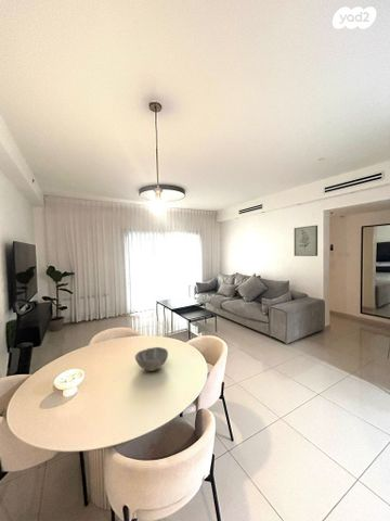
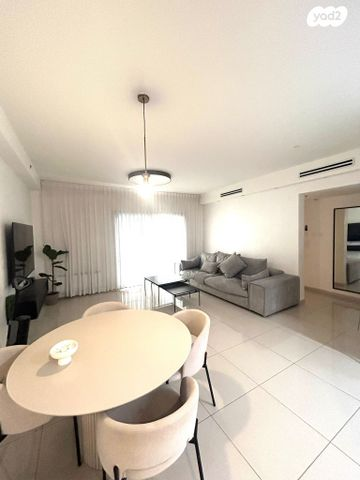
- wall art (304, 241)
- bowl (152, 360)
